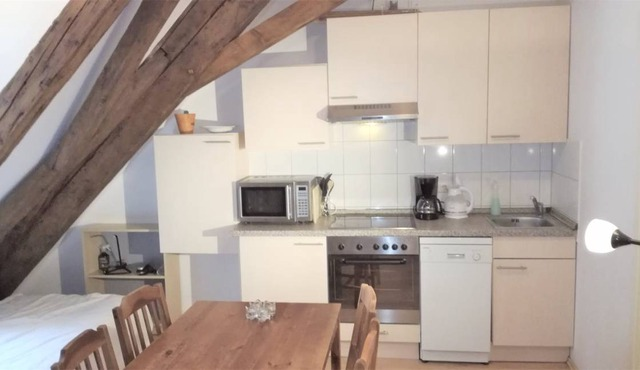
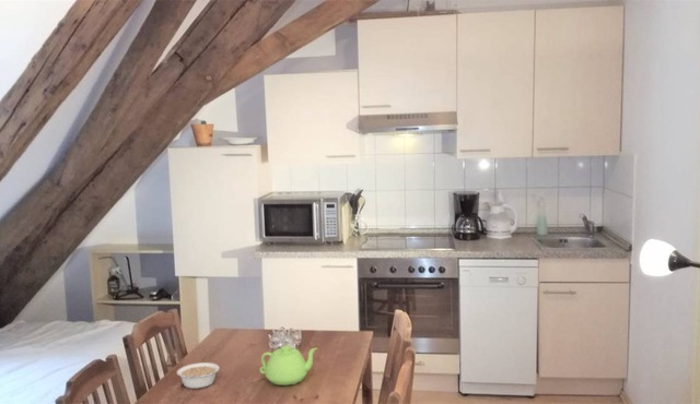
+ teapot (288, 363)
+ legume (200, 375)
